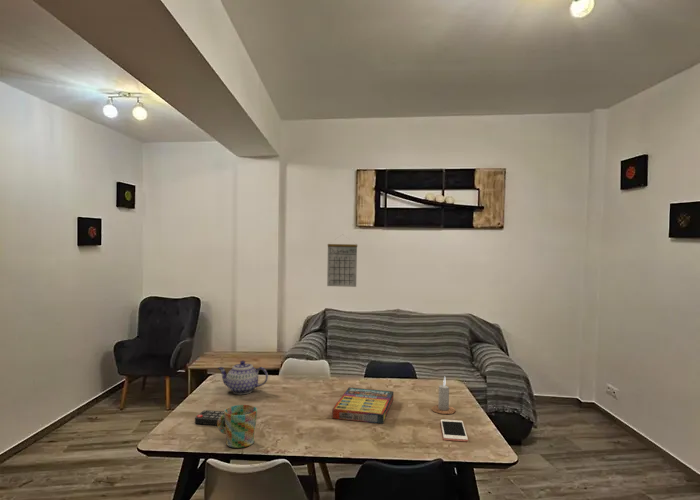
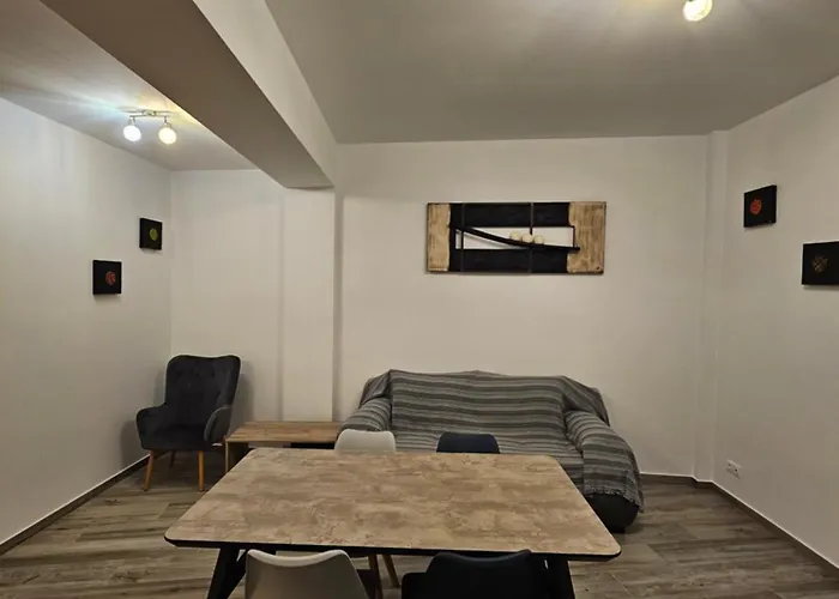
- calendar (342, 260)
- teapot (242, 375)
- candle (443, 393)
- remote control (224, 419)
- cell phone (453, 429)
- mug (236, 425)
- game compilation box (364, 404)
